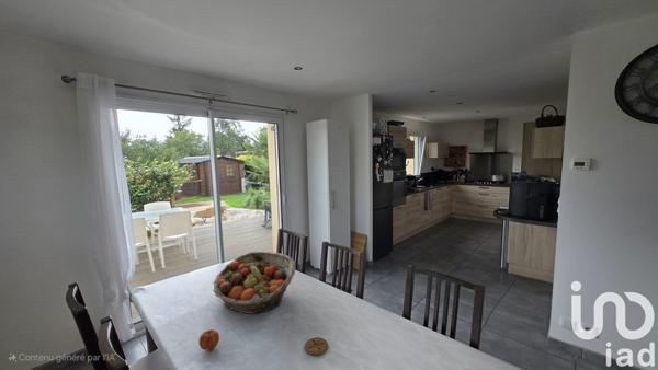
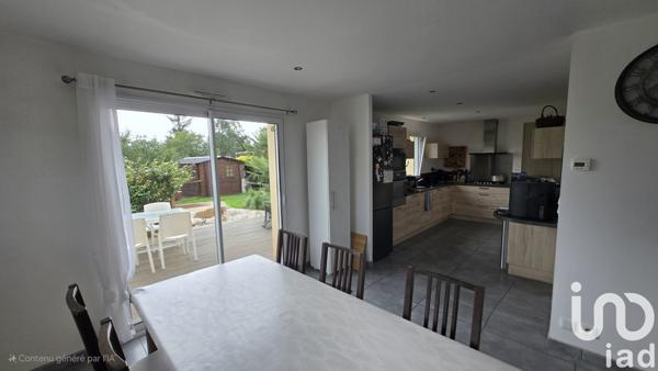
- coaster (316, 346)
- apple (208, 339)
- fruit basket (254, 280)
